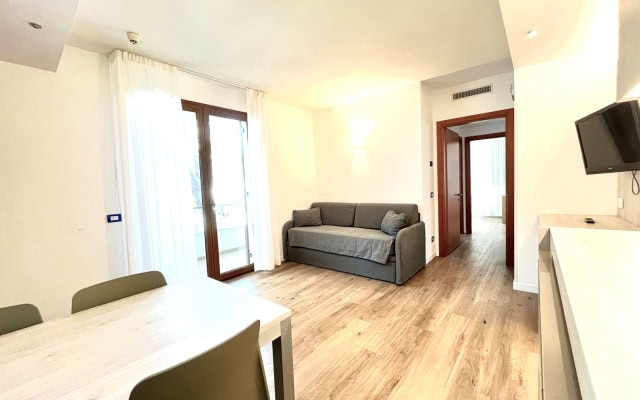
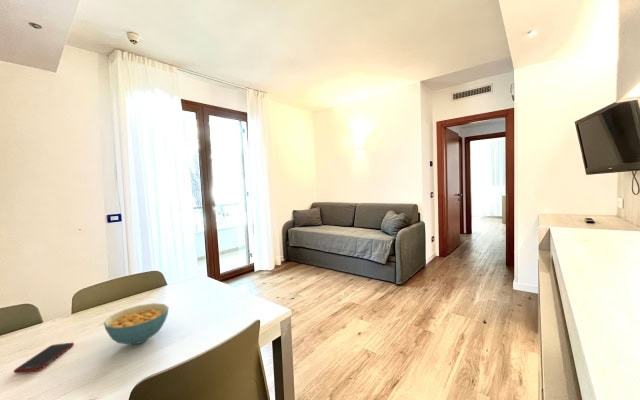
+ cell phone (46, 356)
+ cereal bowl (138, 327)
